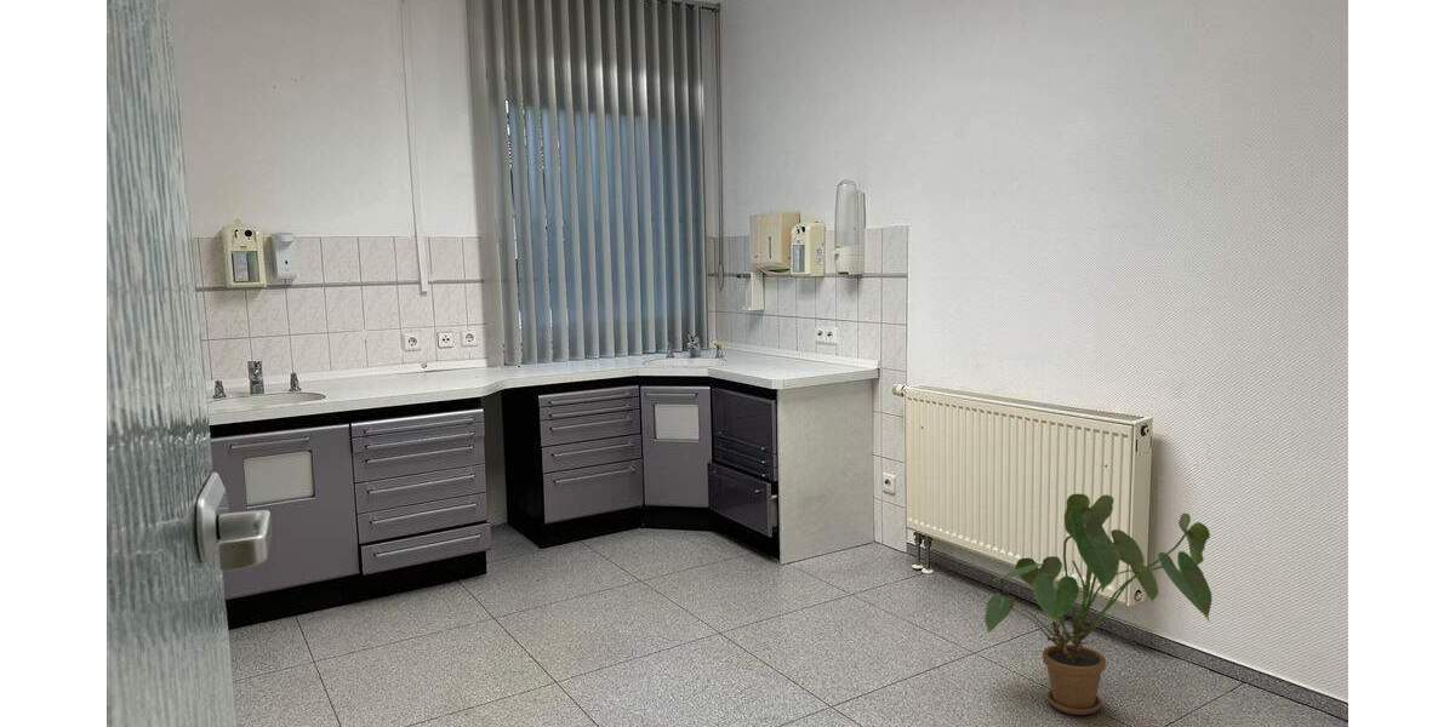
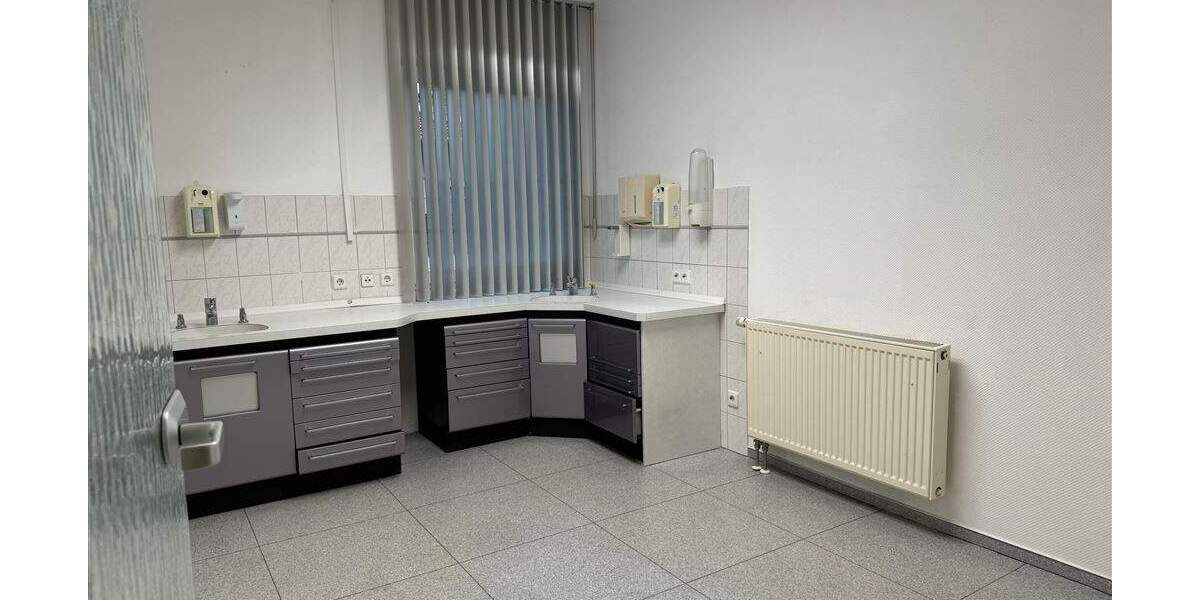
- house plant (1094, 599)
